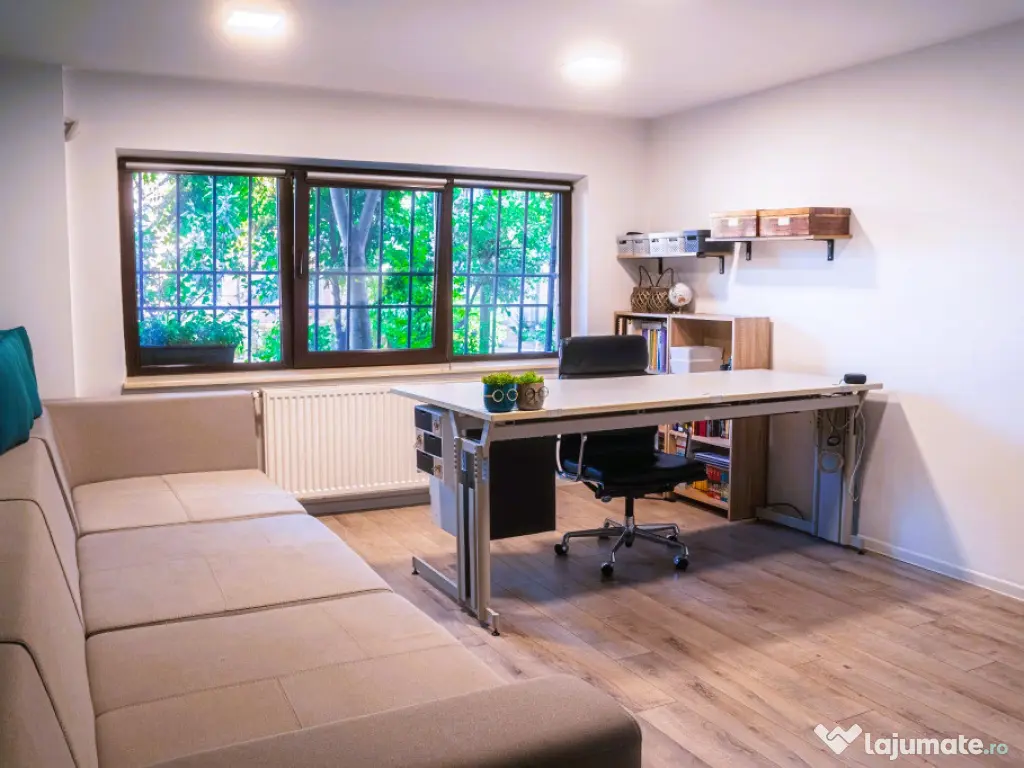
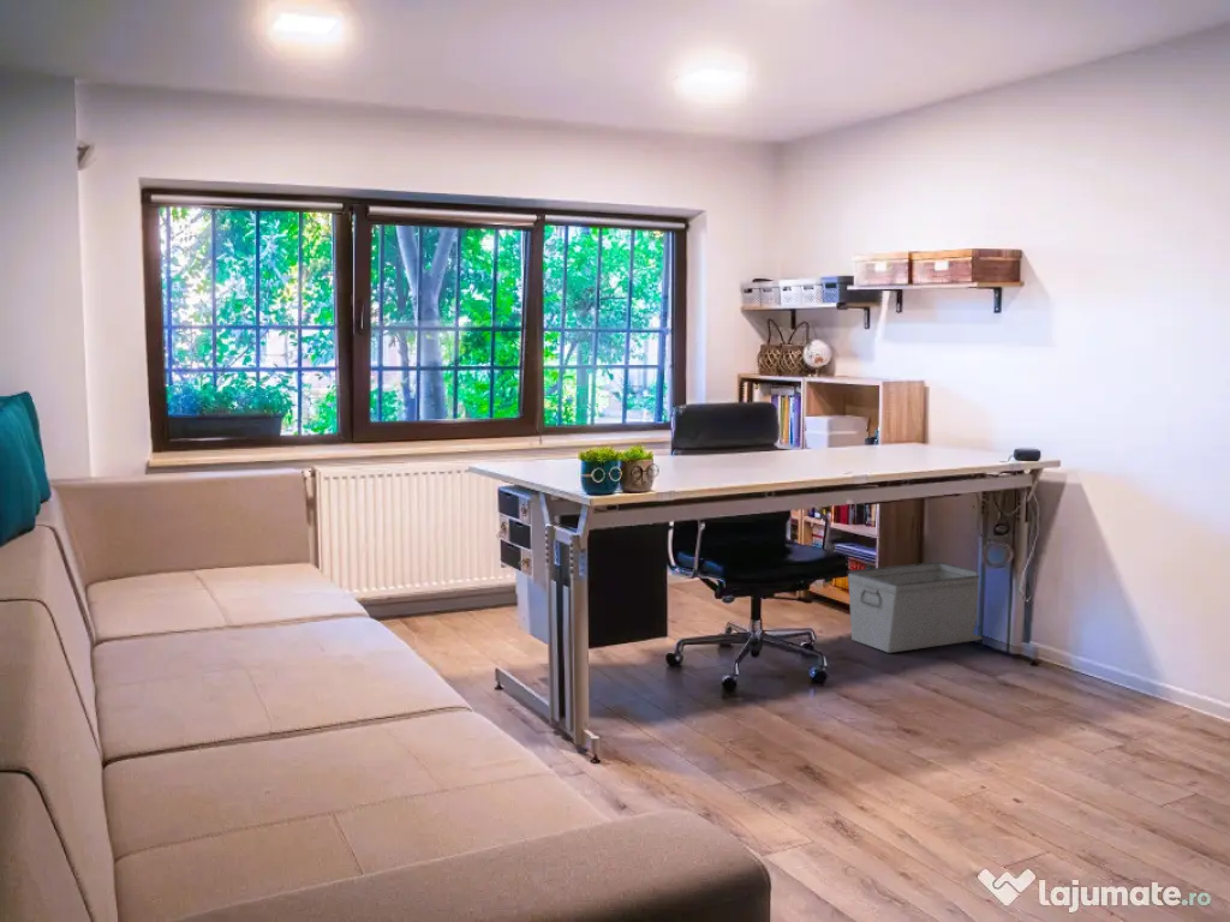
+ storage bin (918, 605)
